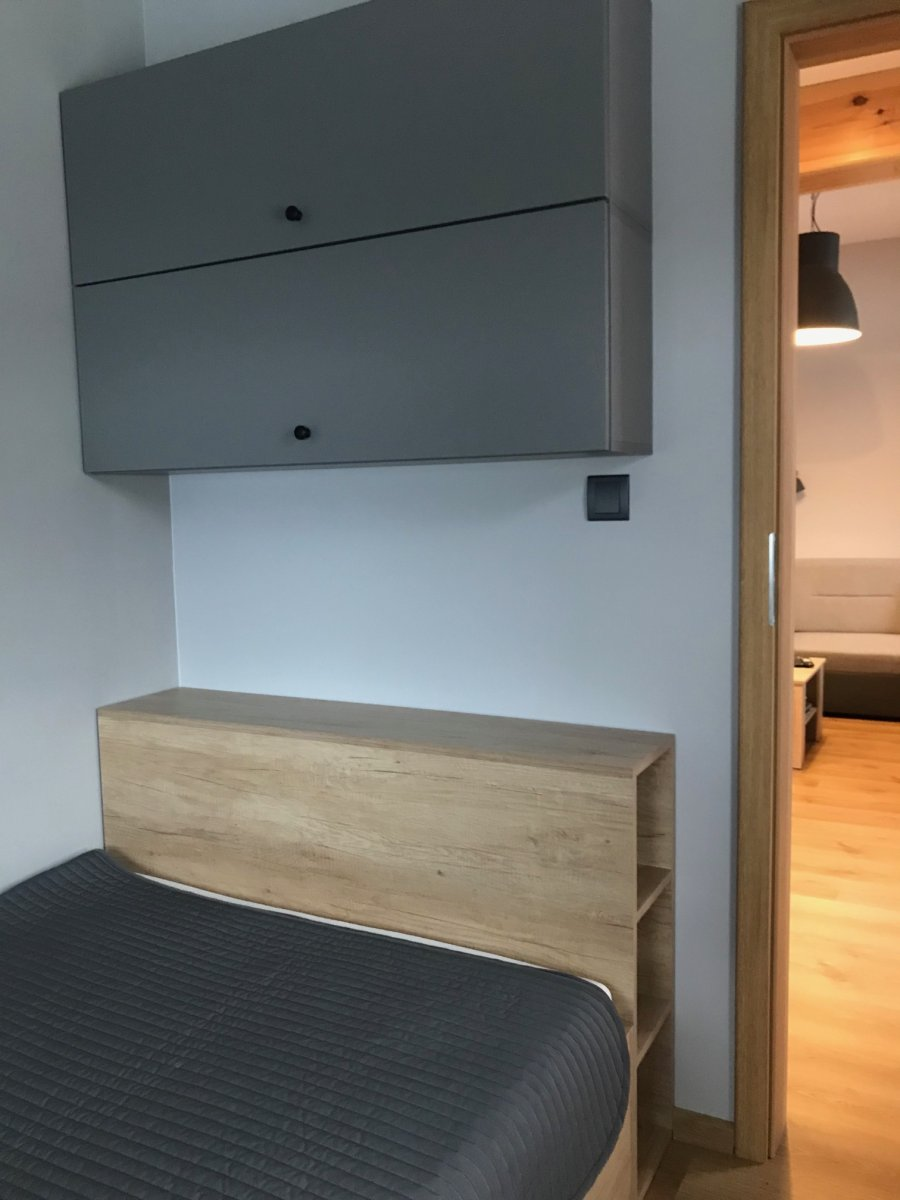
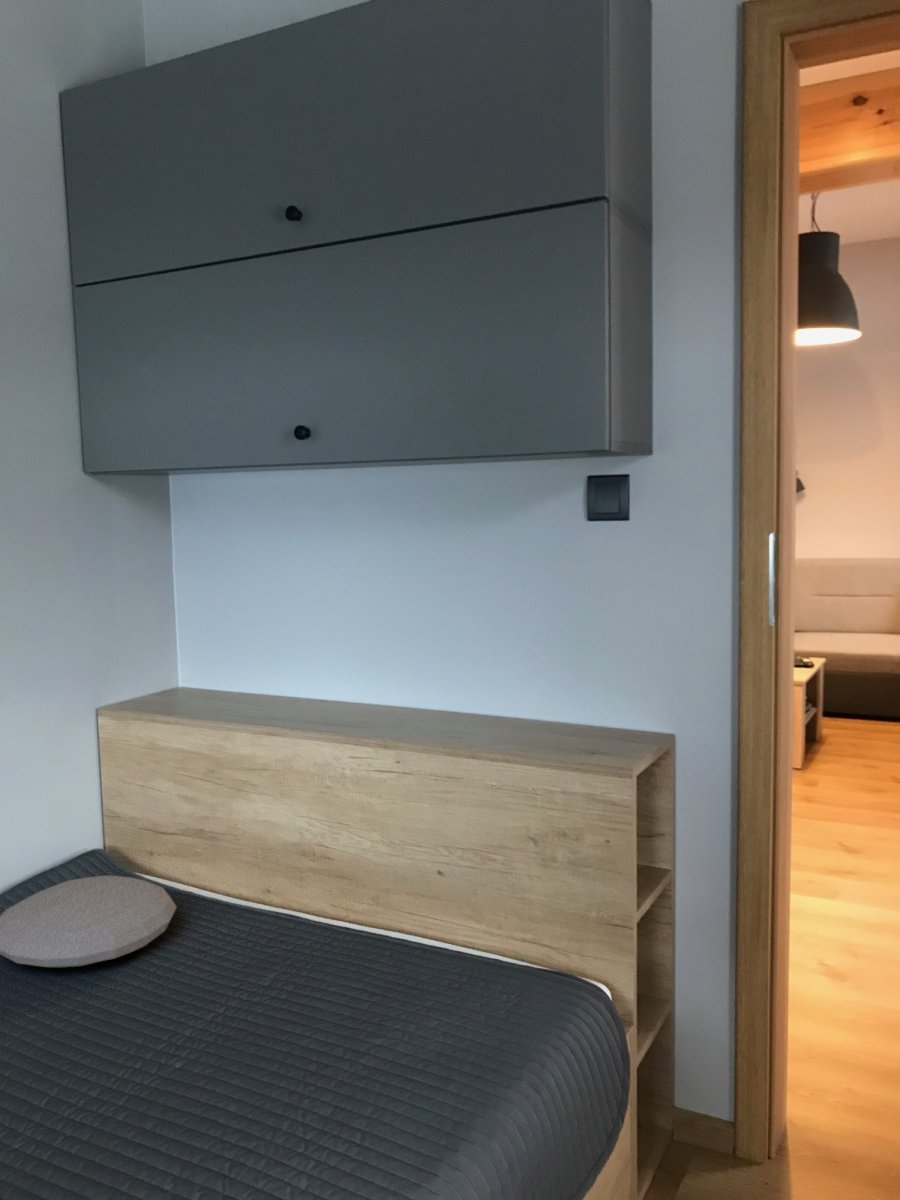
+ cushion (85, 917)
